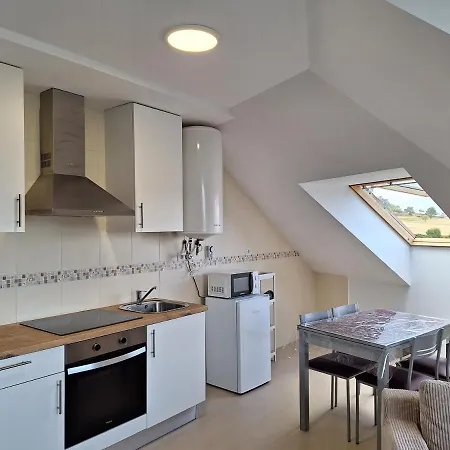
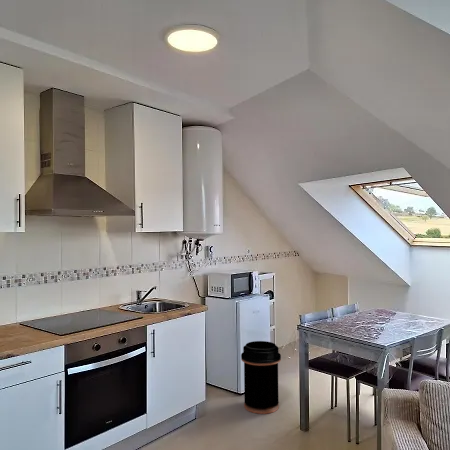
+ trash can (261, 375)
